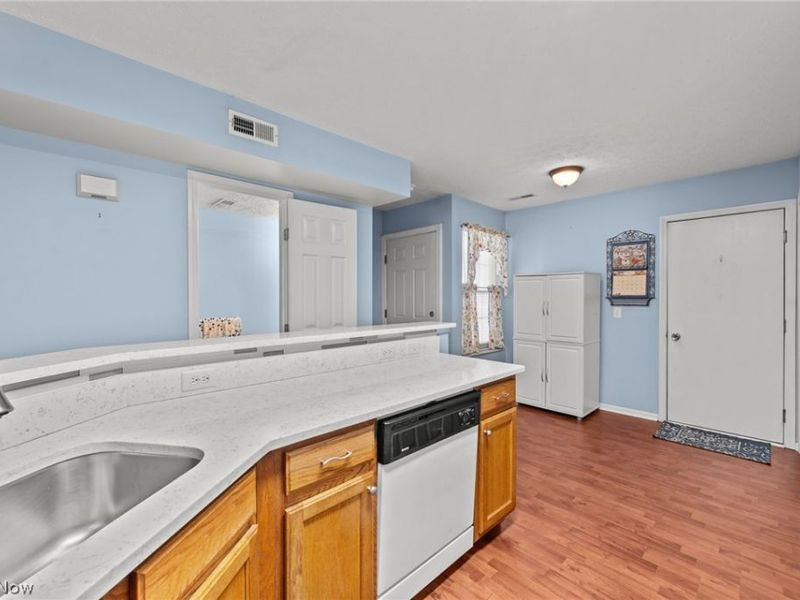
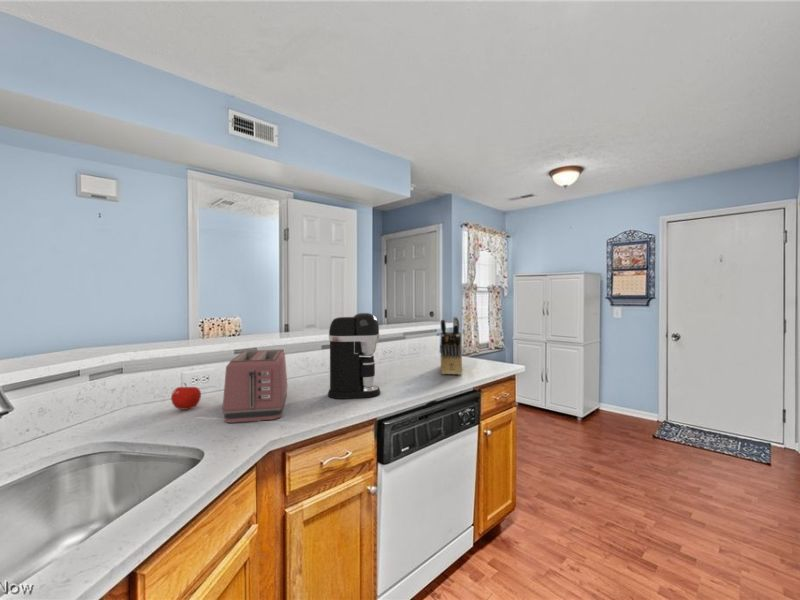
+ toaster (258, 381)
+ fruit (186, 395)
+ coffee maker (354, 353)
+ knife block (451, 343)
